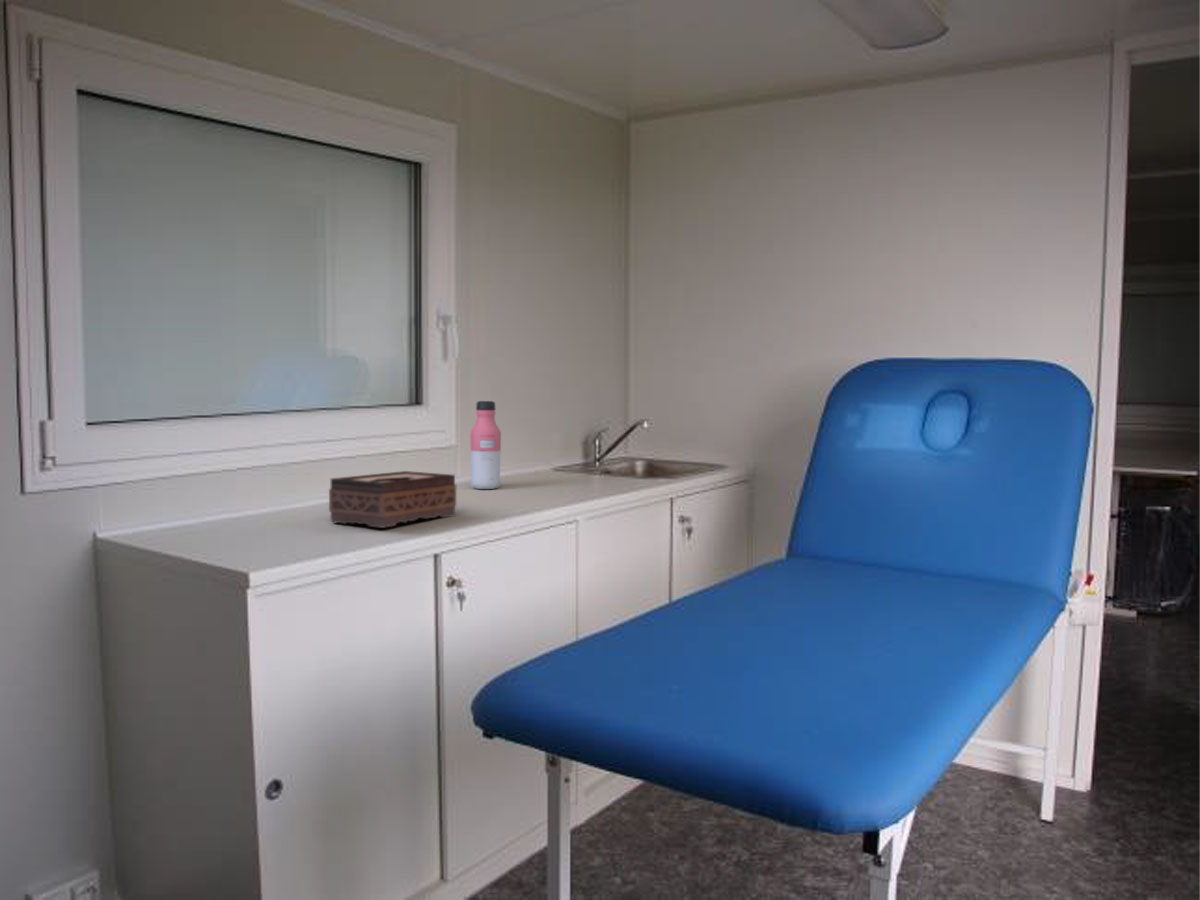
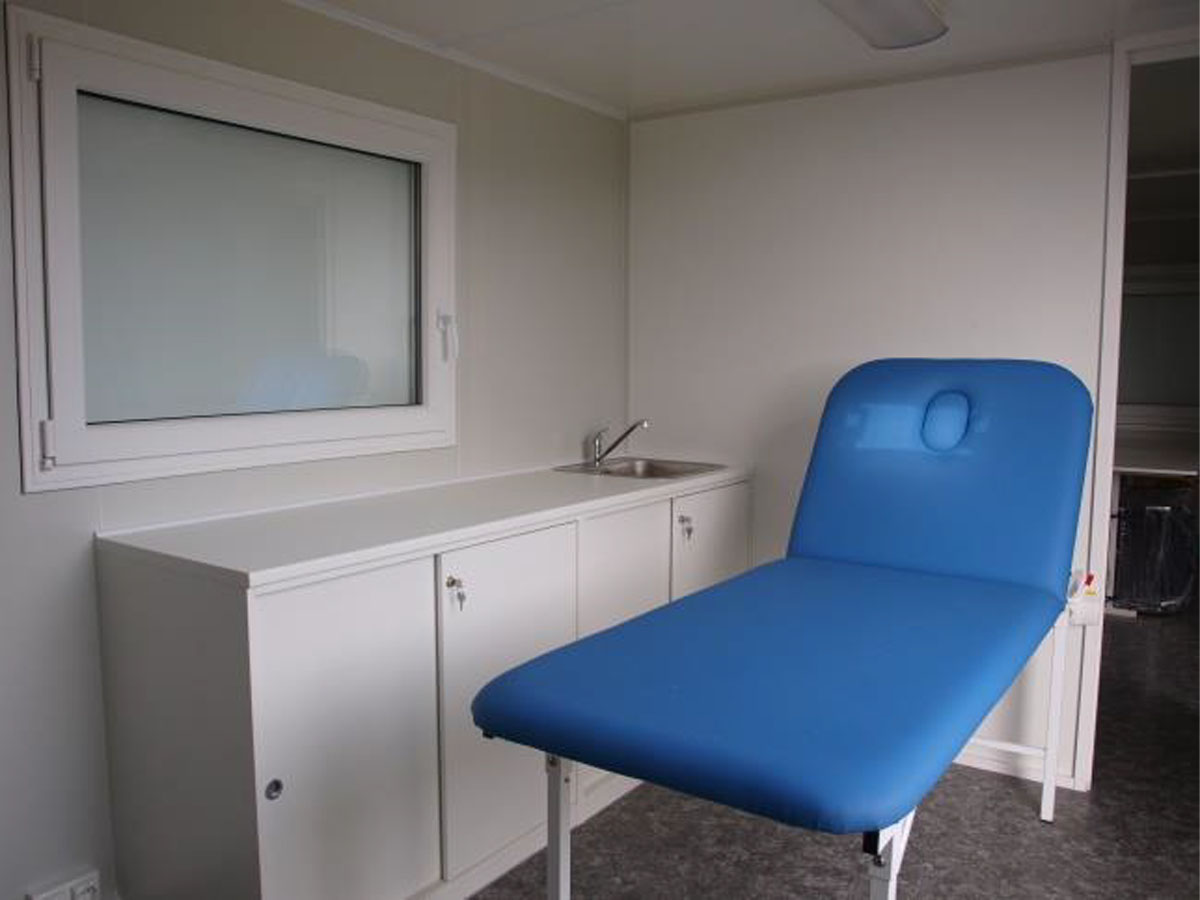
- water bottle (485, 444)
- tissue box (394, 497)
